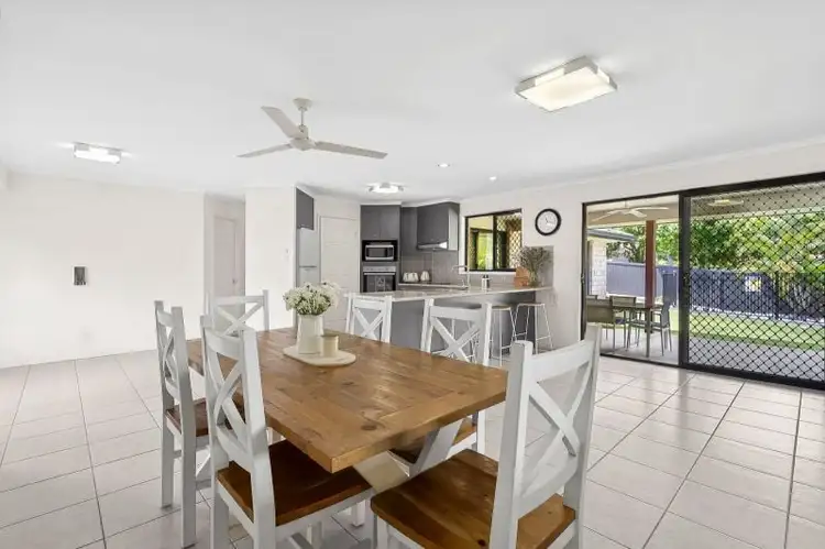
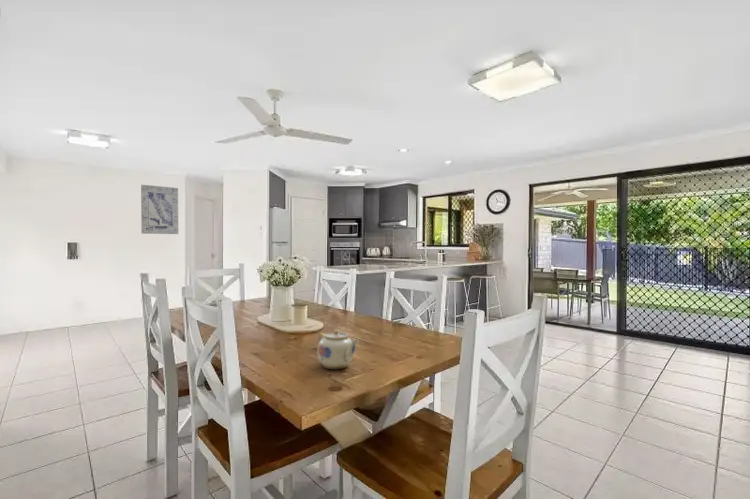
+ teapot (337, 347)
+ wall art (160, 210)
